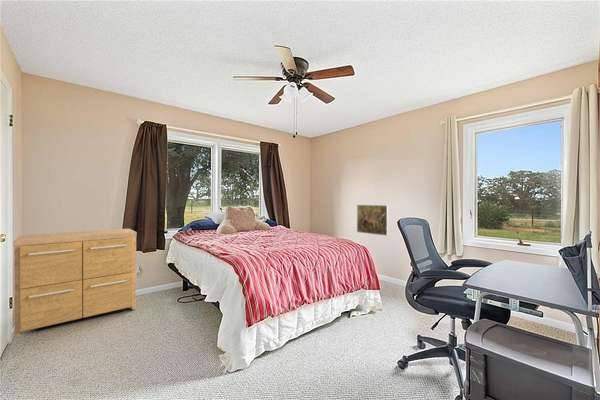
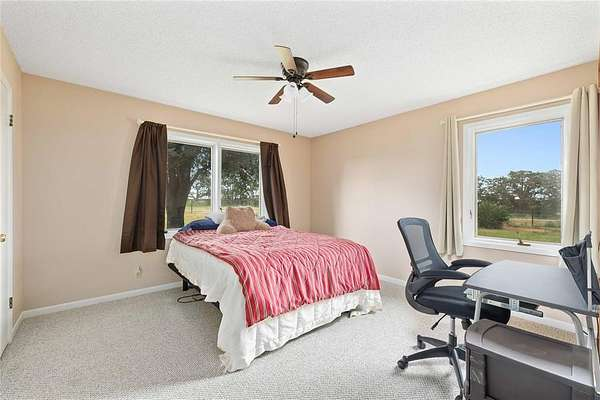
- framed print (371, 219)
- dresser (81, 274)
